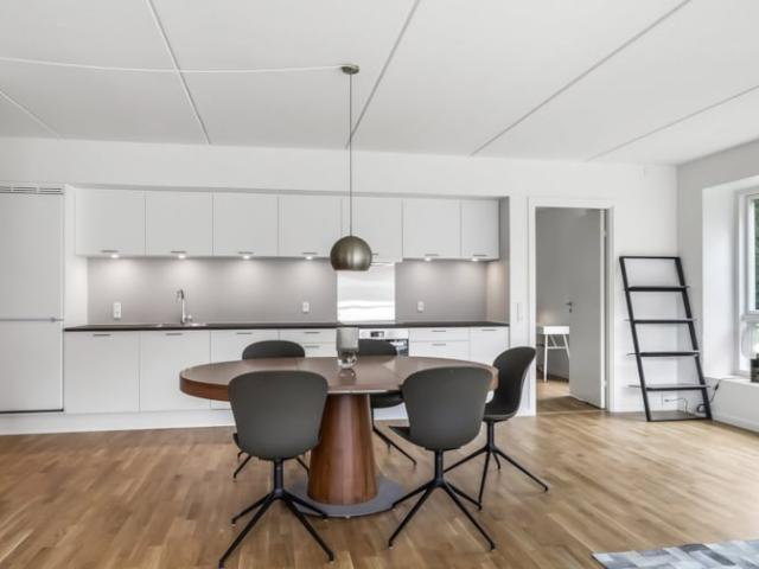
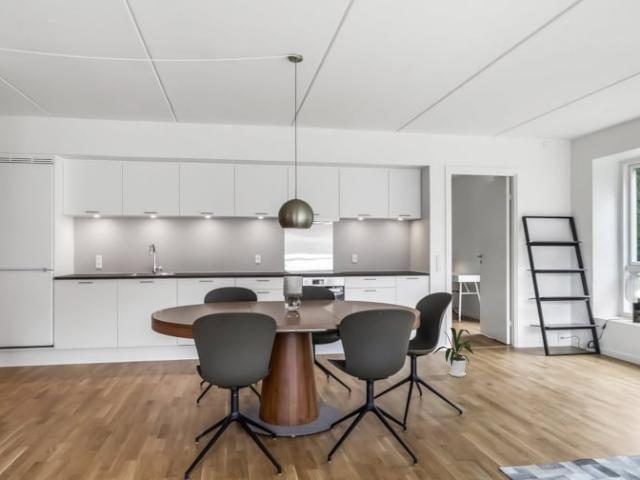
+ house plant (457, 350)
